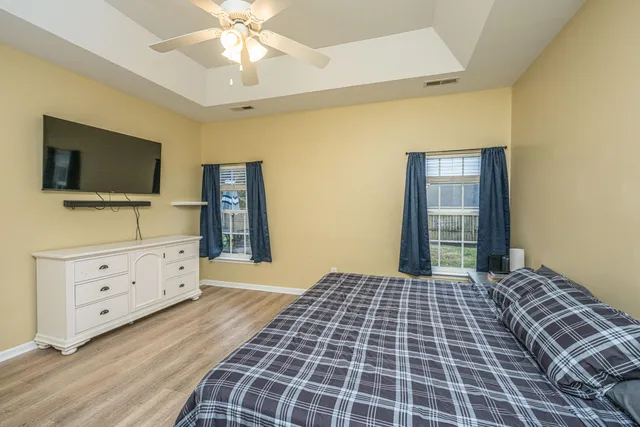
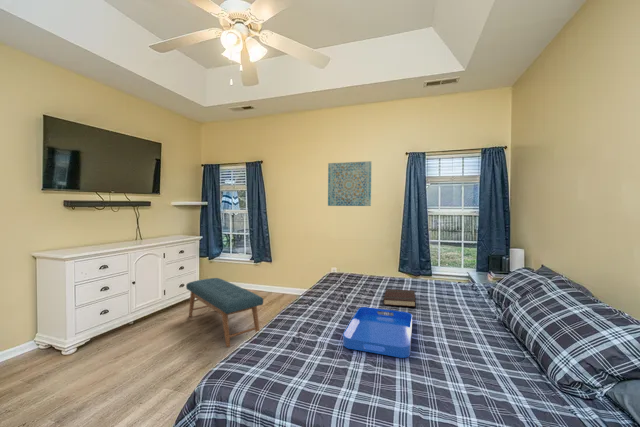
+ wall art (349, 184)
+ serving tray (380, 328)
+ book (399, 297)
+ bench (221, 306)
